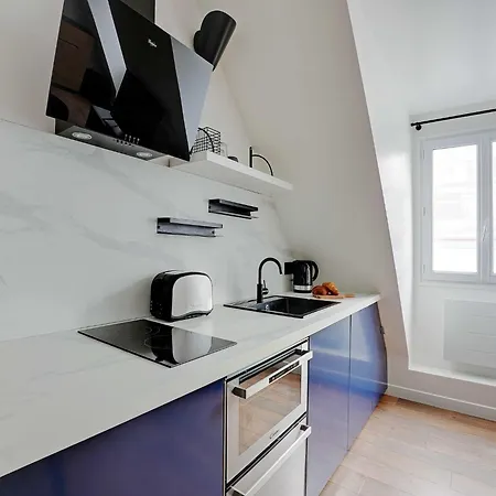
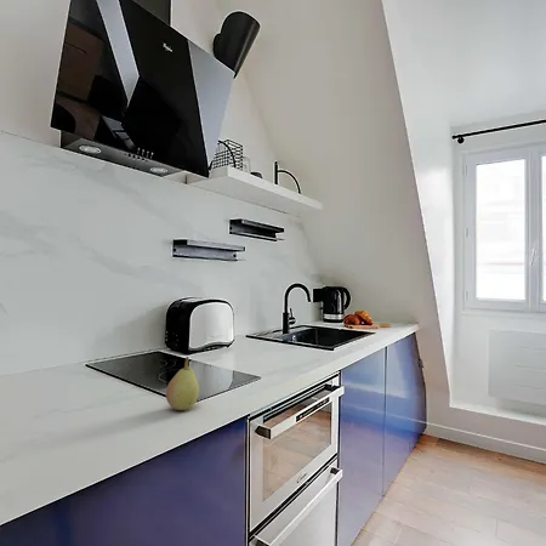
+ fruit (182, 382)
